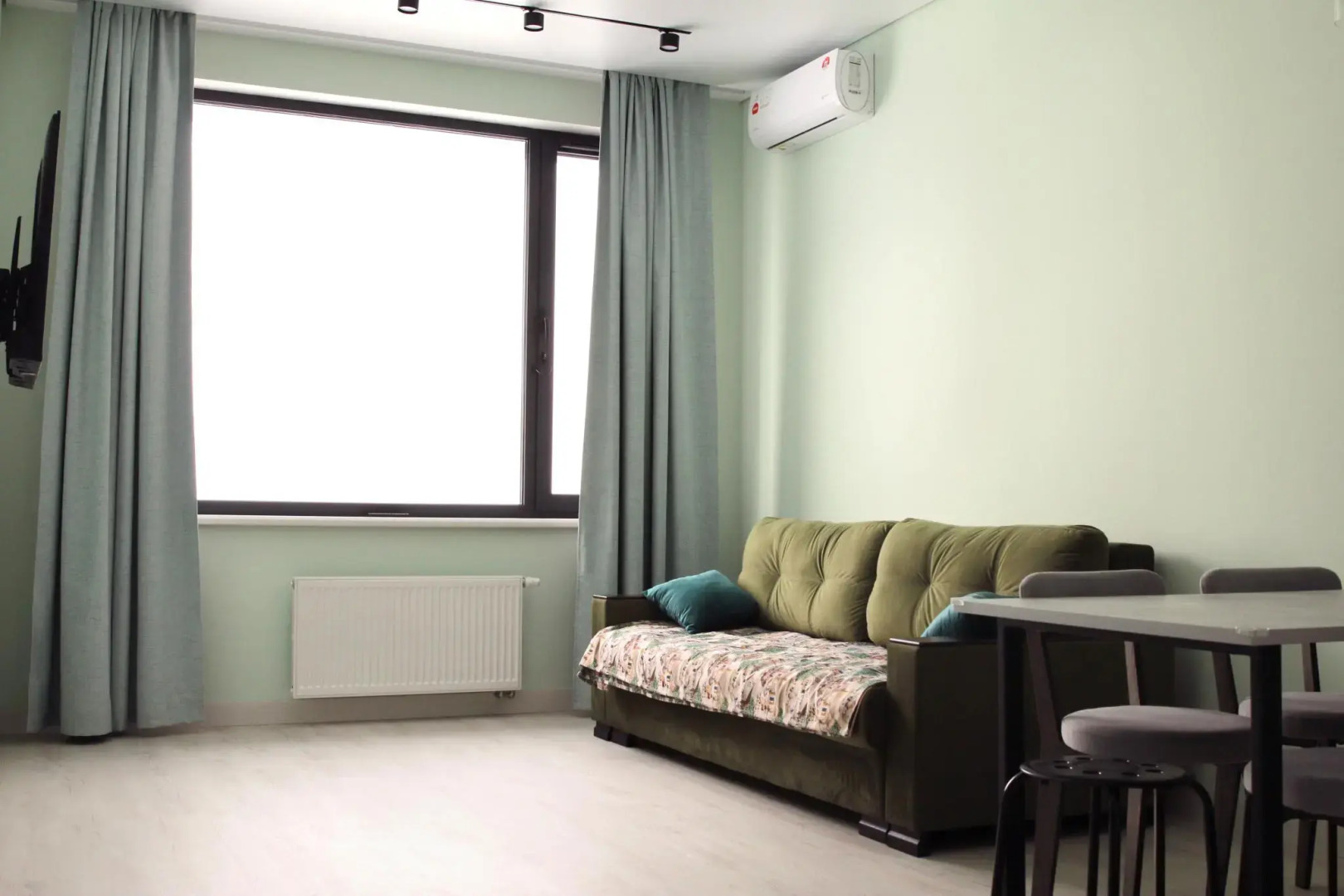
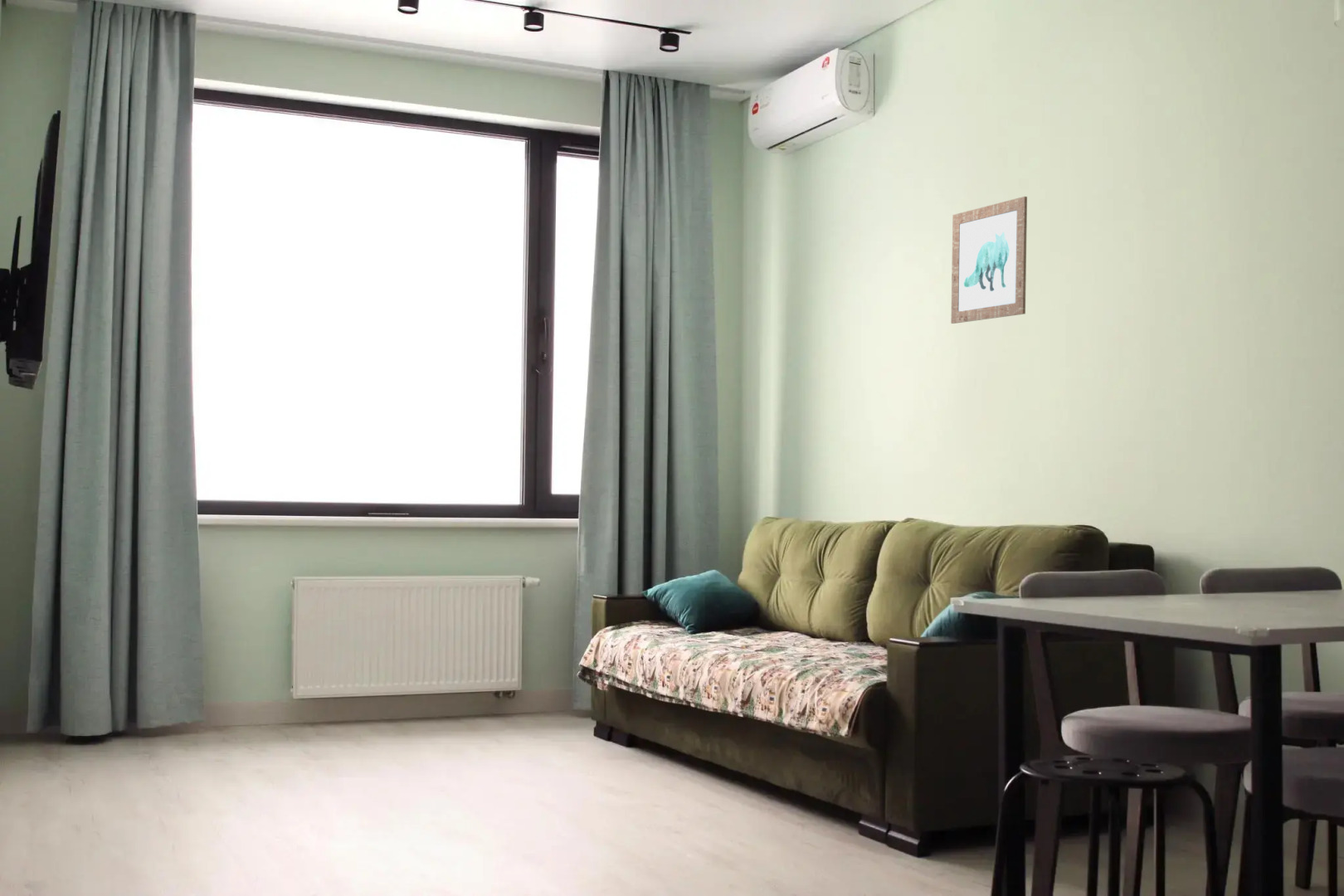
+ wall art (987, 262)
